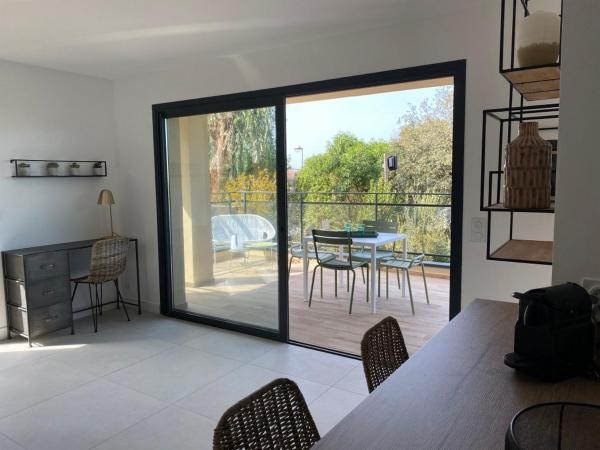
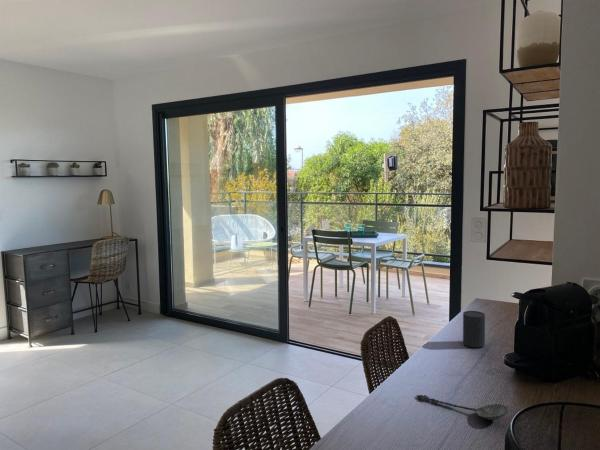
+ spoon (459, 406)
+ cup (473, 328)
